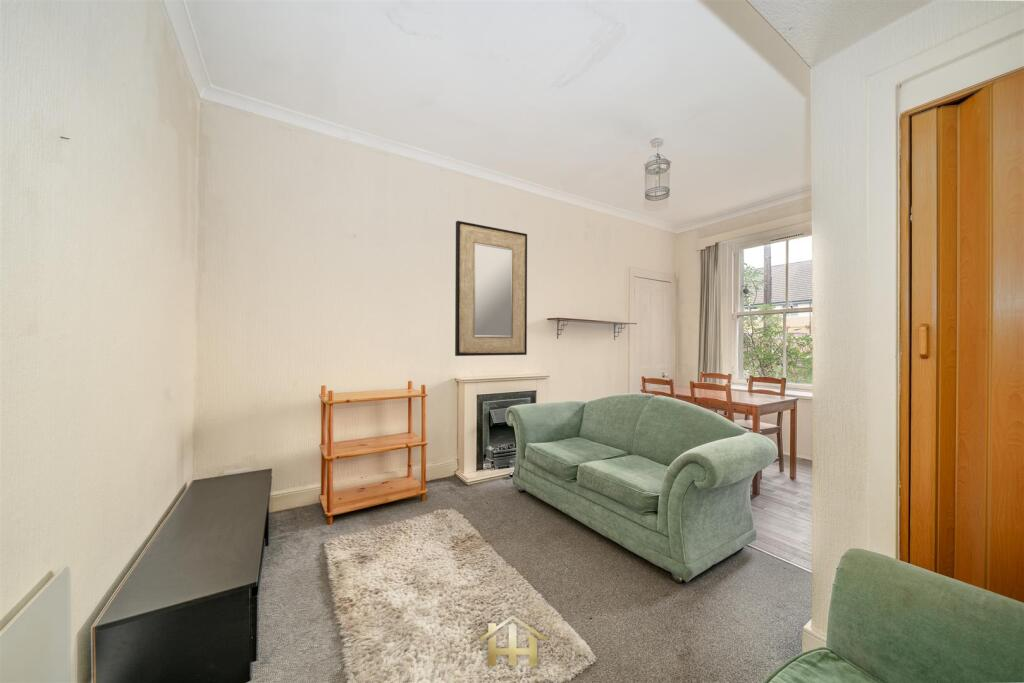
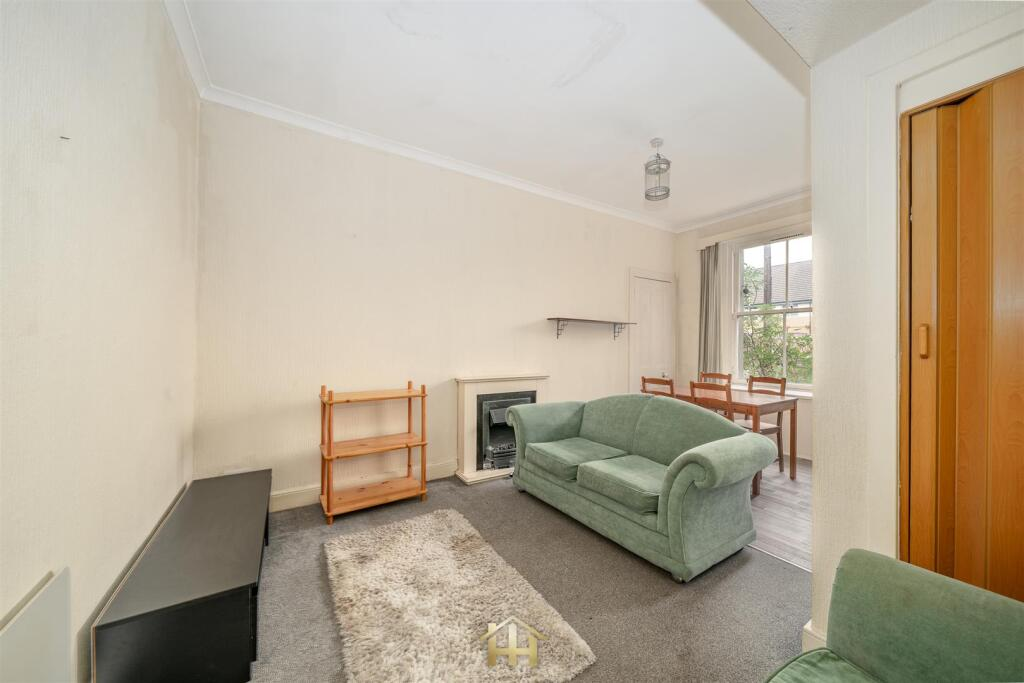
- home mirror (493, 291)
